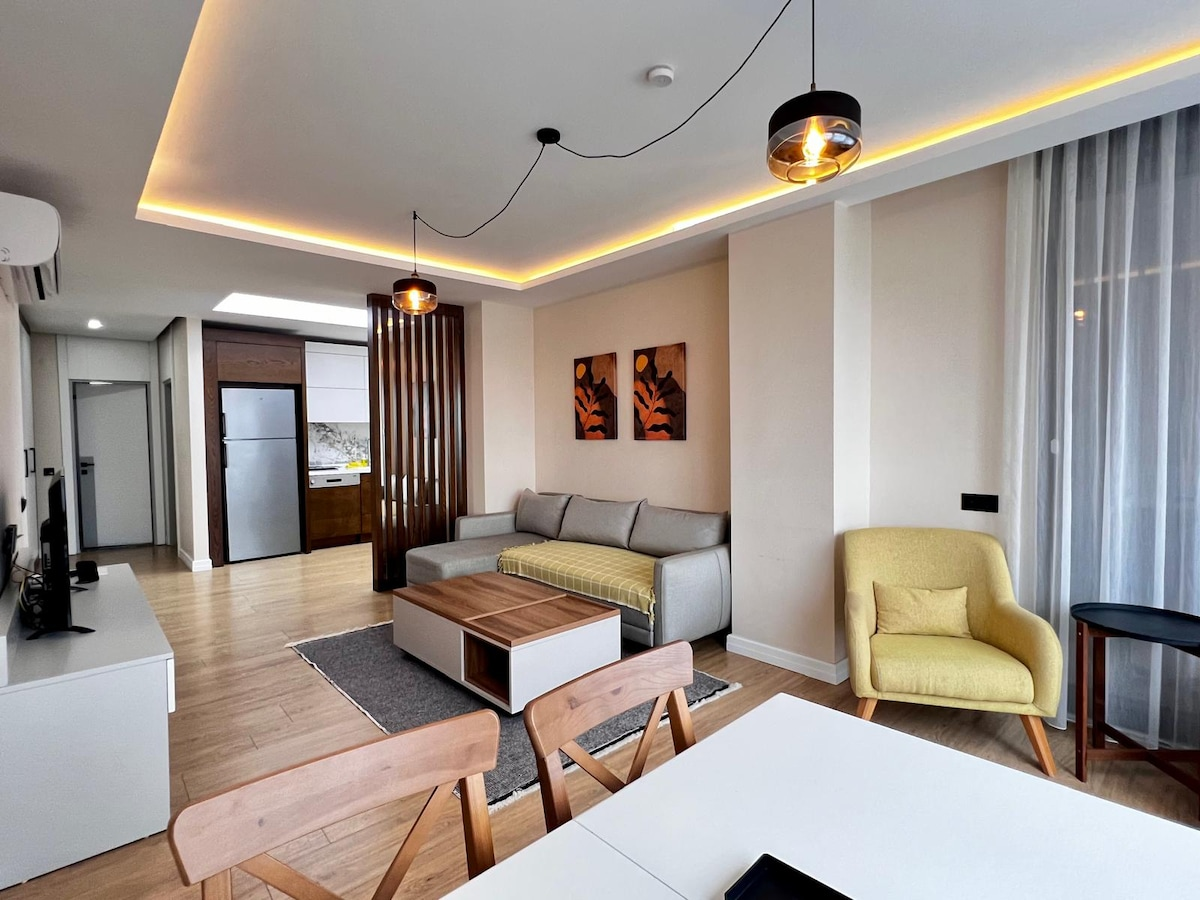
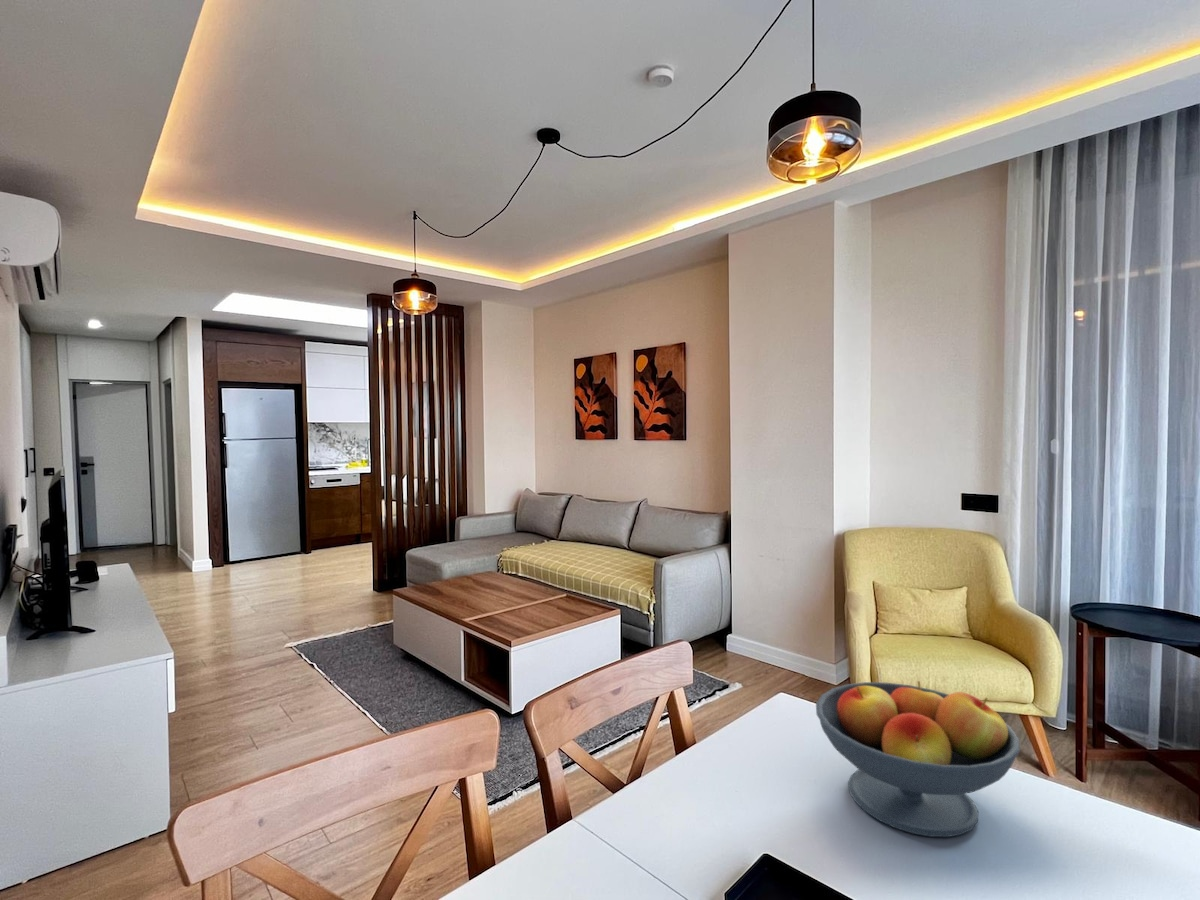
+ fruit bowl (910, 745)
